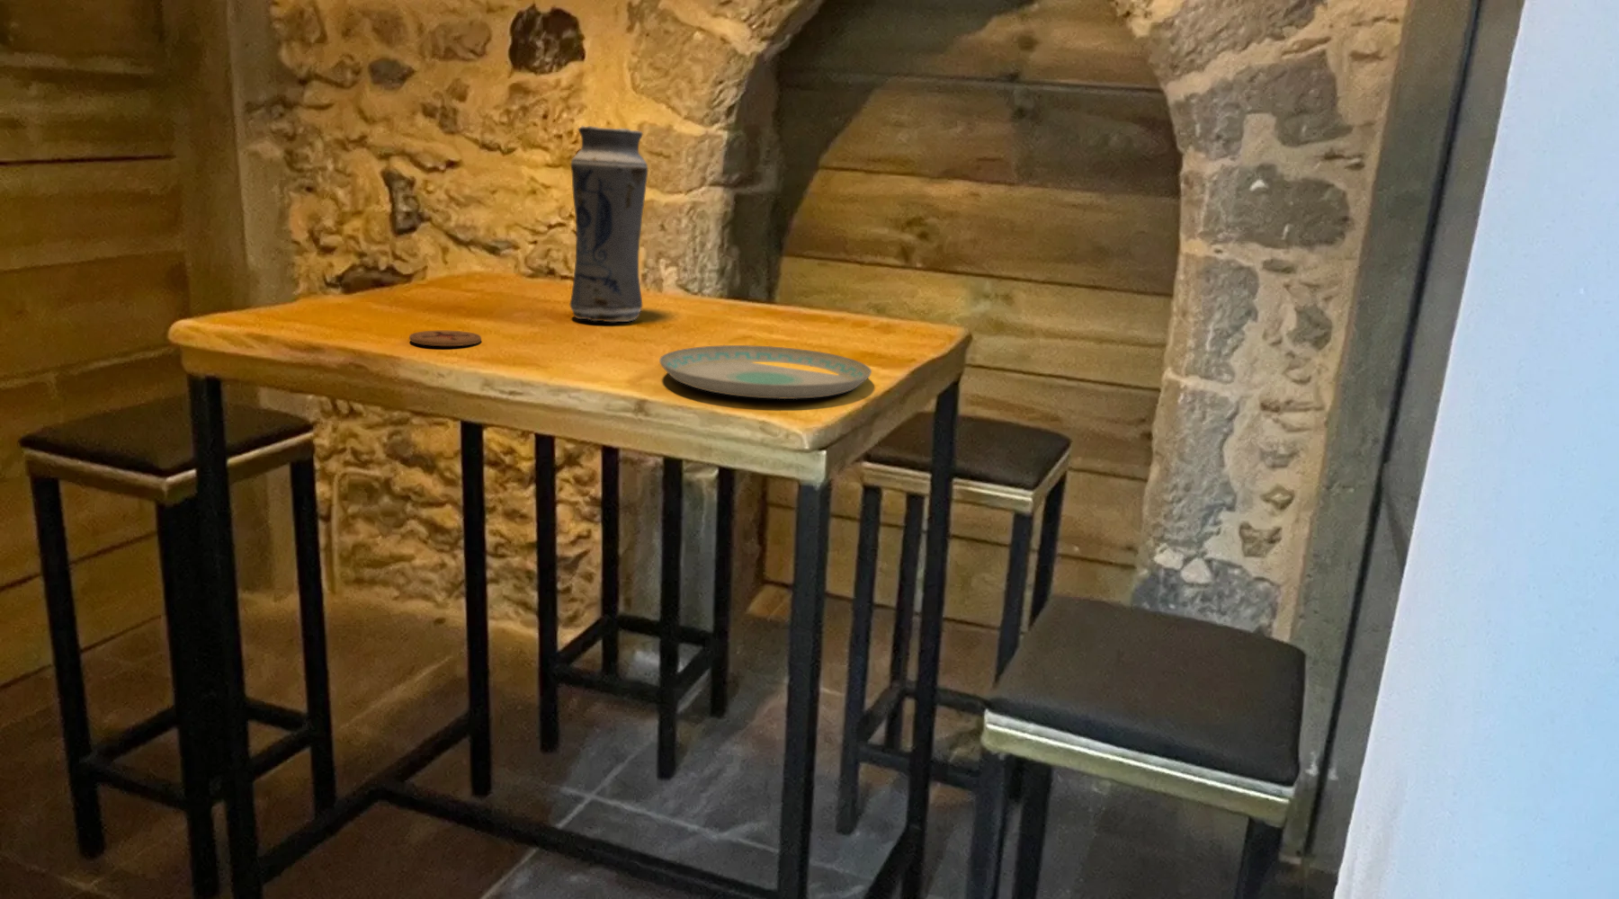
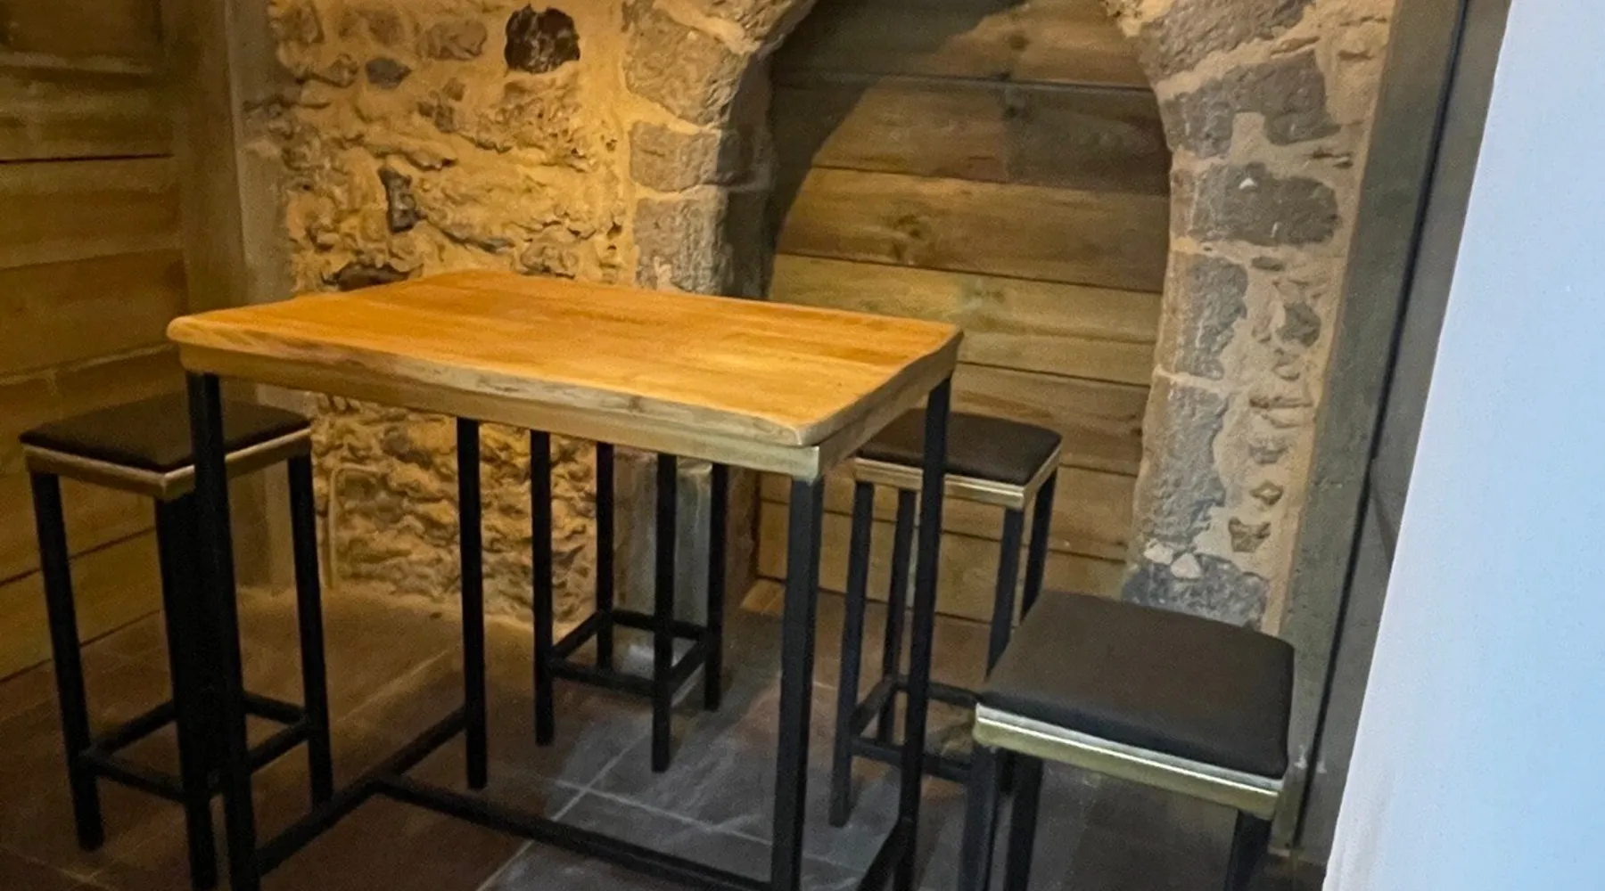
- coaster (445, 338)
- vase (608, 224)
- plate (765, 371)
